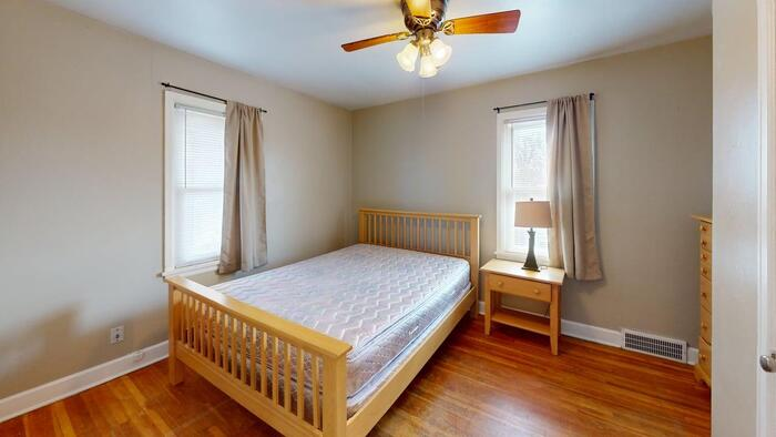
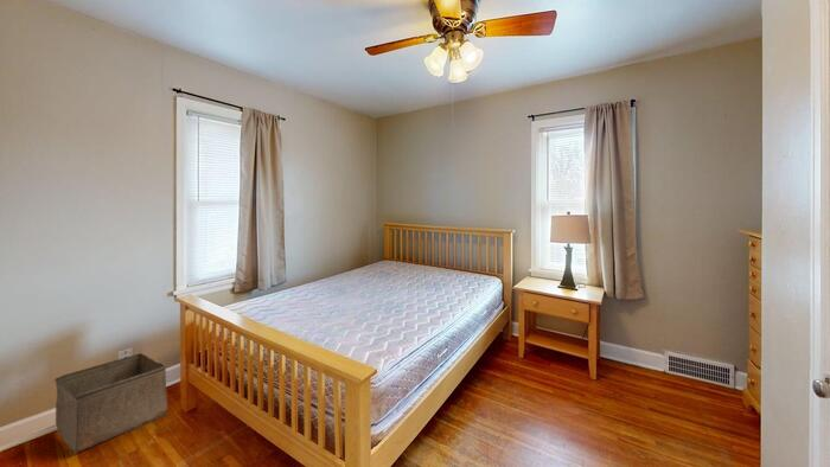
+ storage bin (113, 396)
